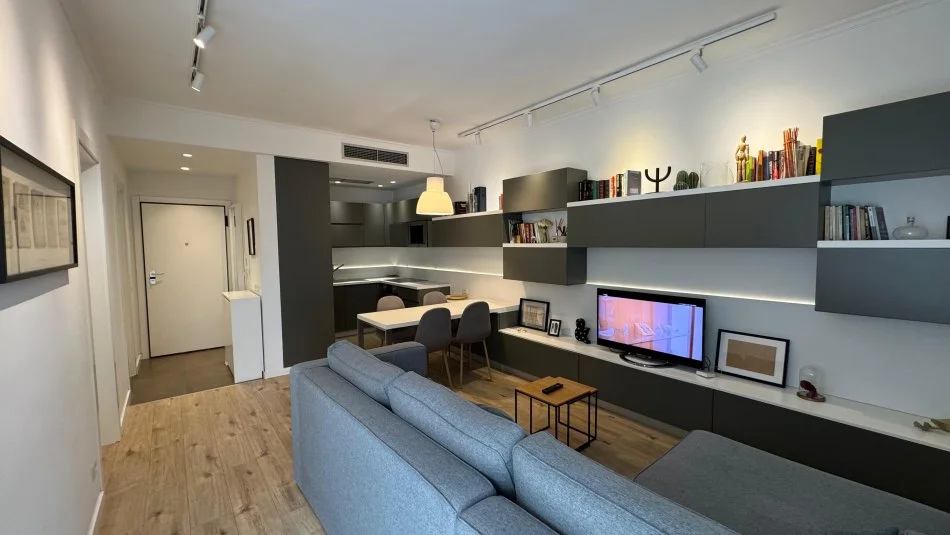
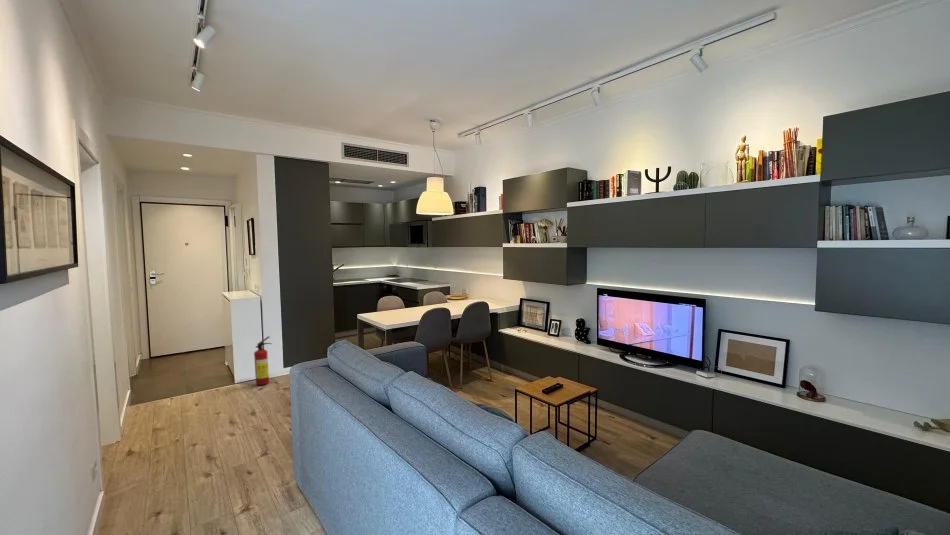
+ fire extinguisher (263, 360)
